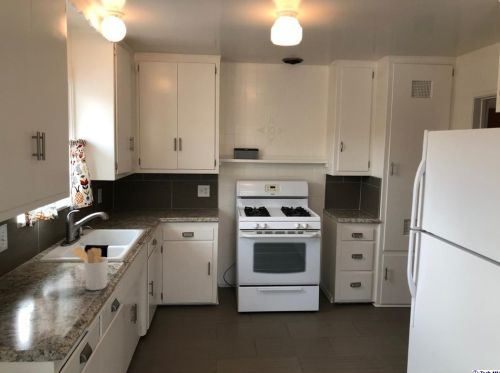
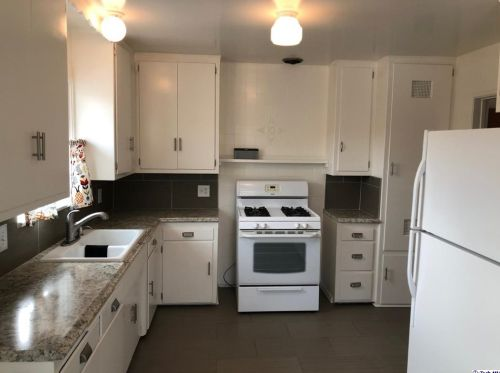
- utensil holder (90, 266)
